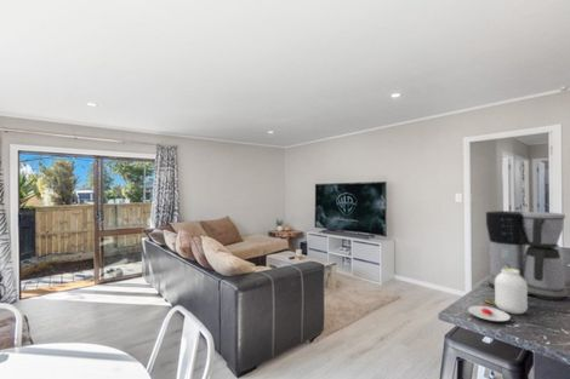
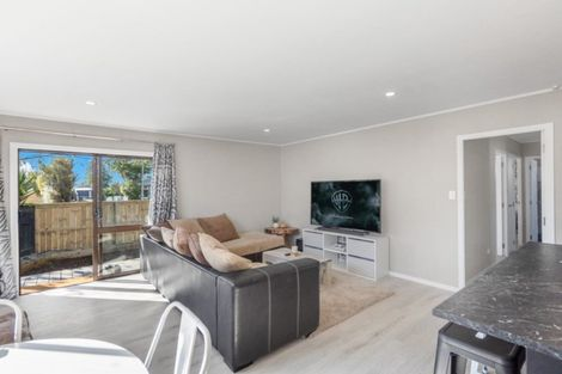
- jar (497, 292)
- coffee maker (521, 251)
